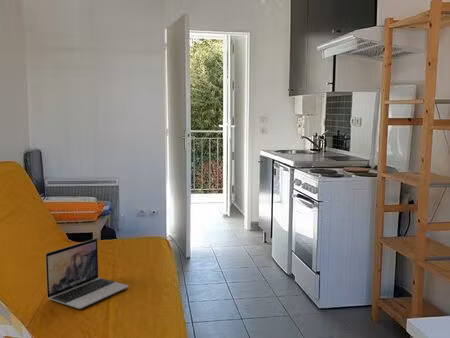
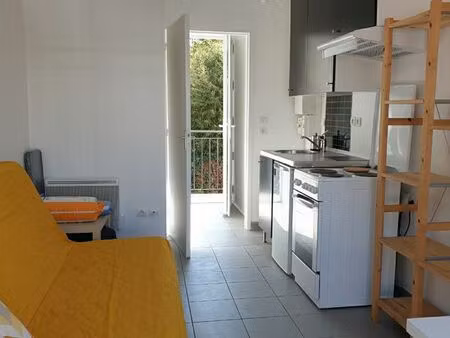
- laptop (88, 271)
